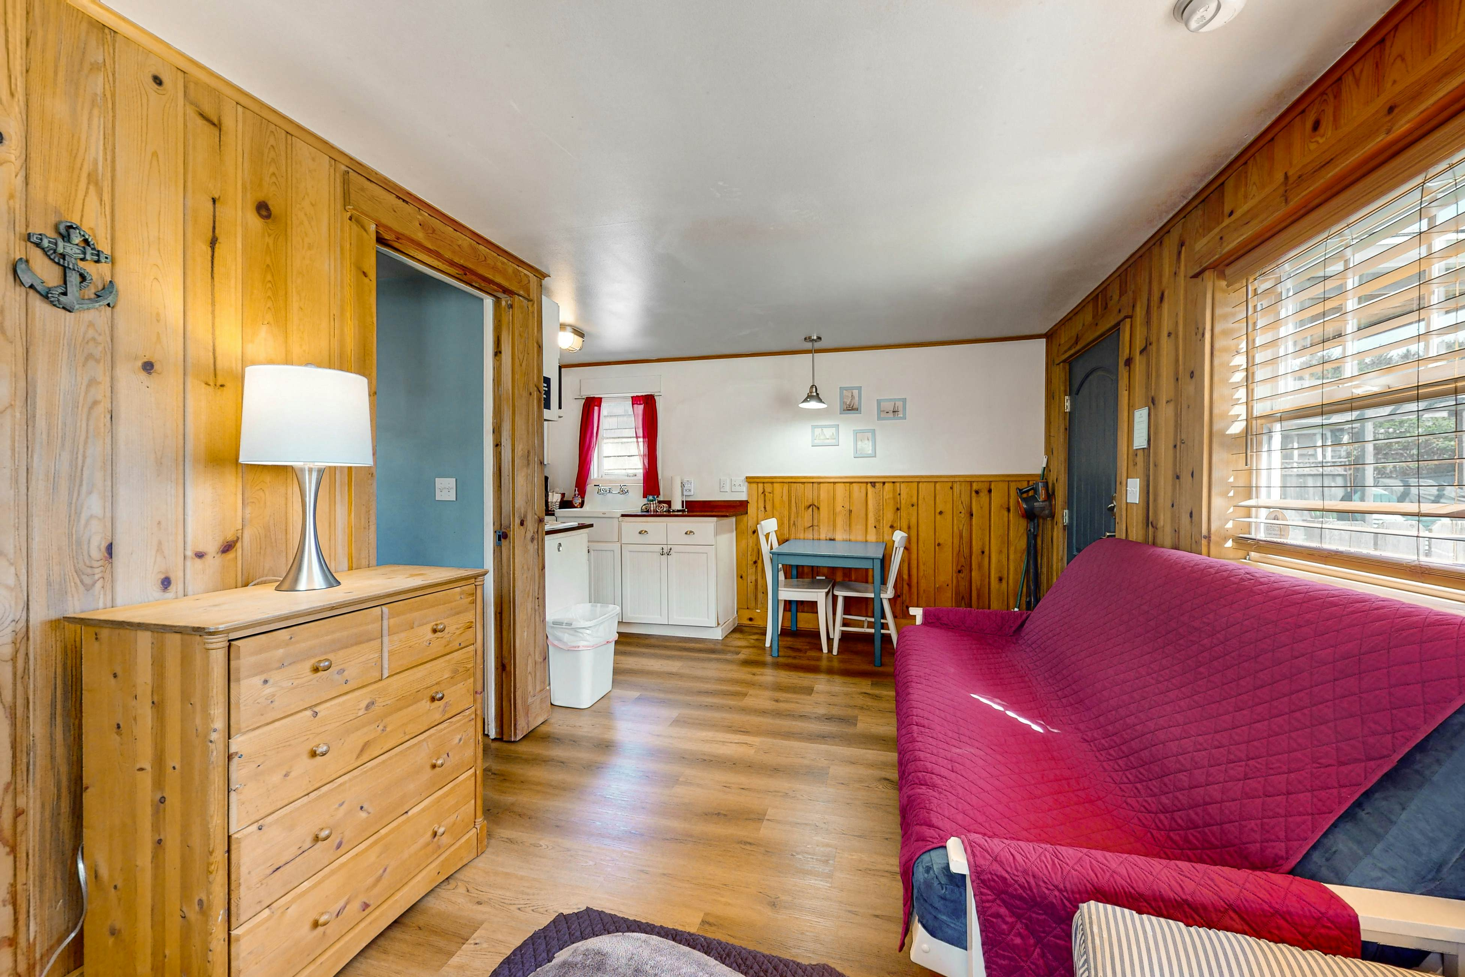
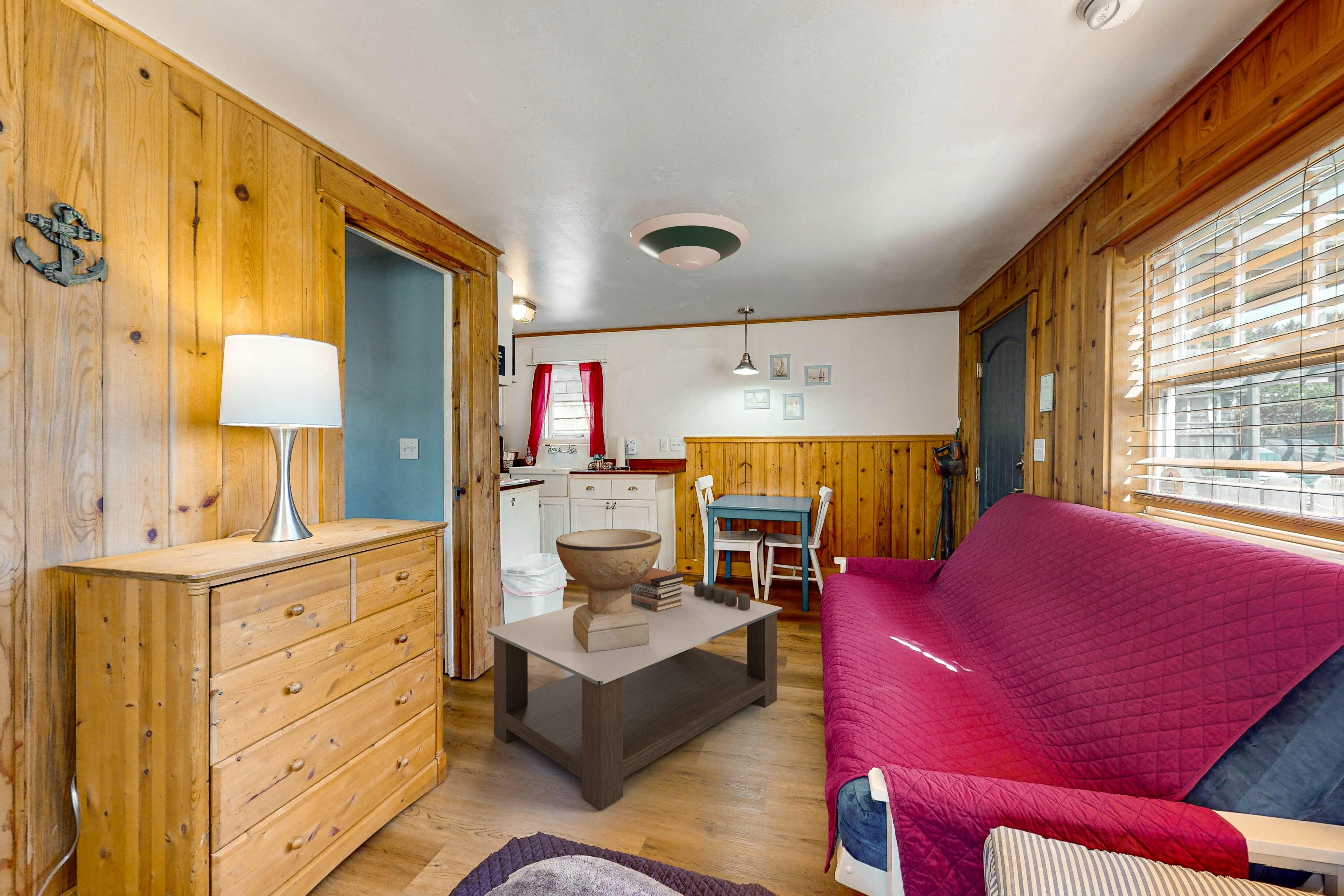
+ book stack (652, 587)
+ decorative bowl (609, 587)
+ coffee table (644, 667)
+ candle (721, 595)
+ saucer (689, 252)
